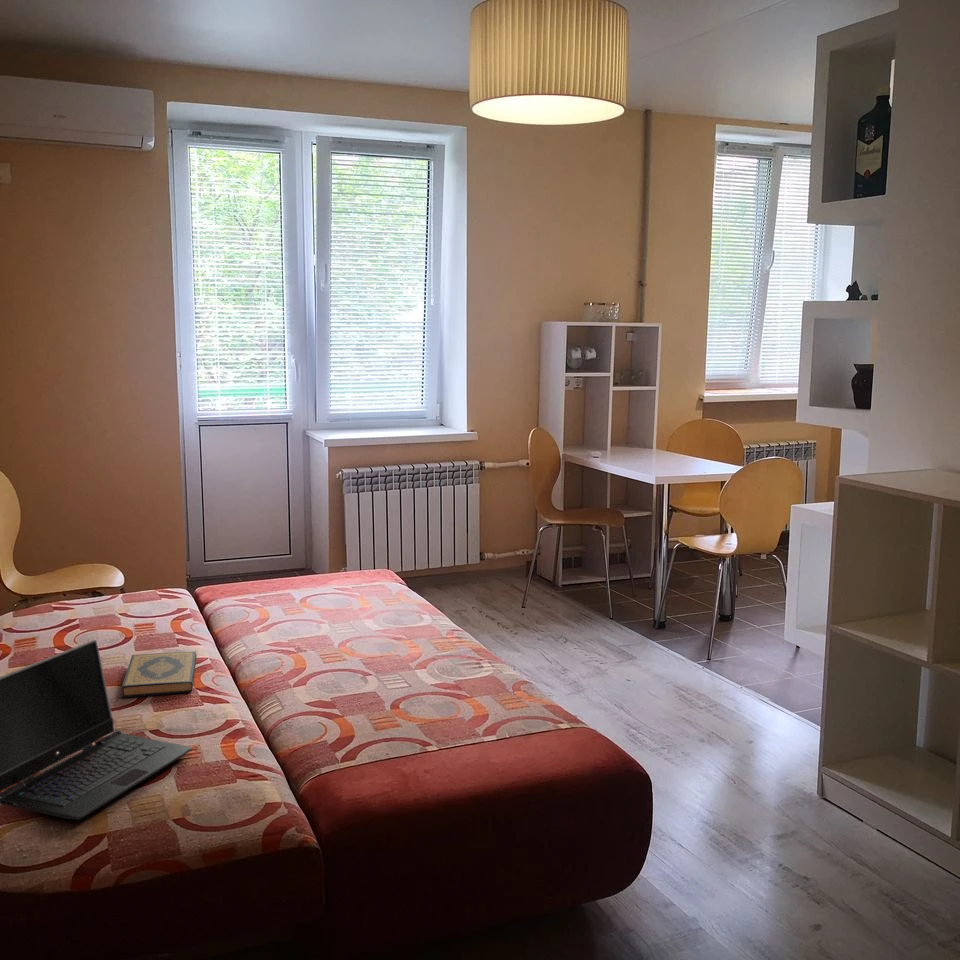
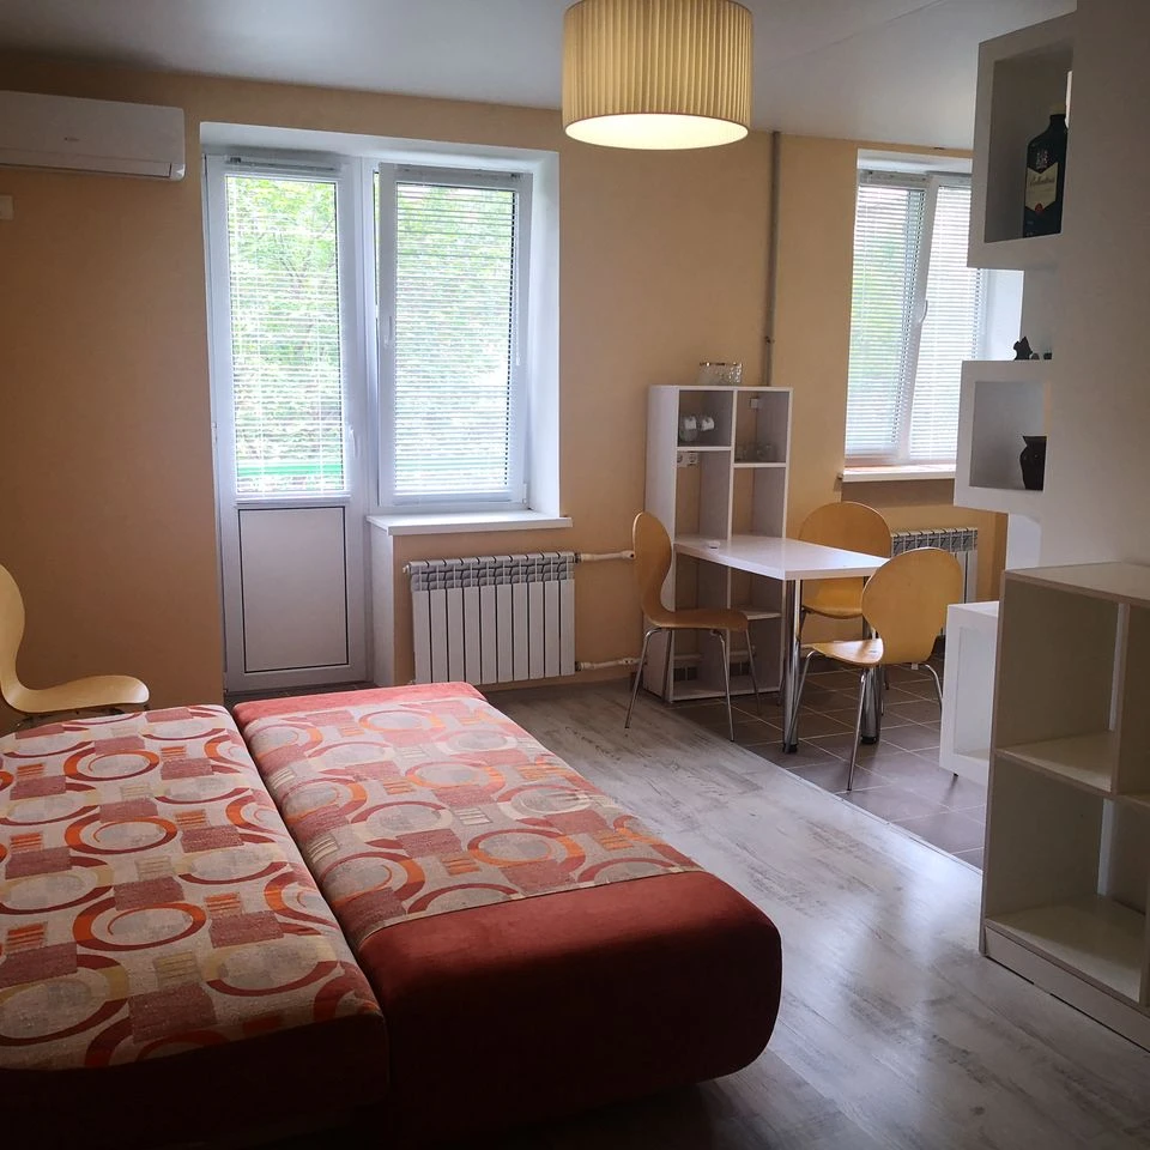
- laptop computer (87, 723)
- hardback book (161, 672)
